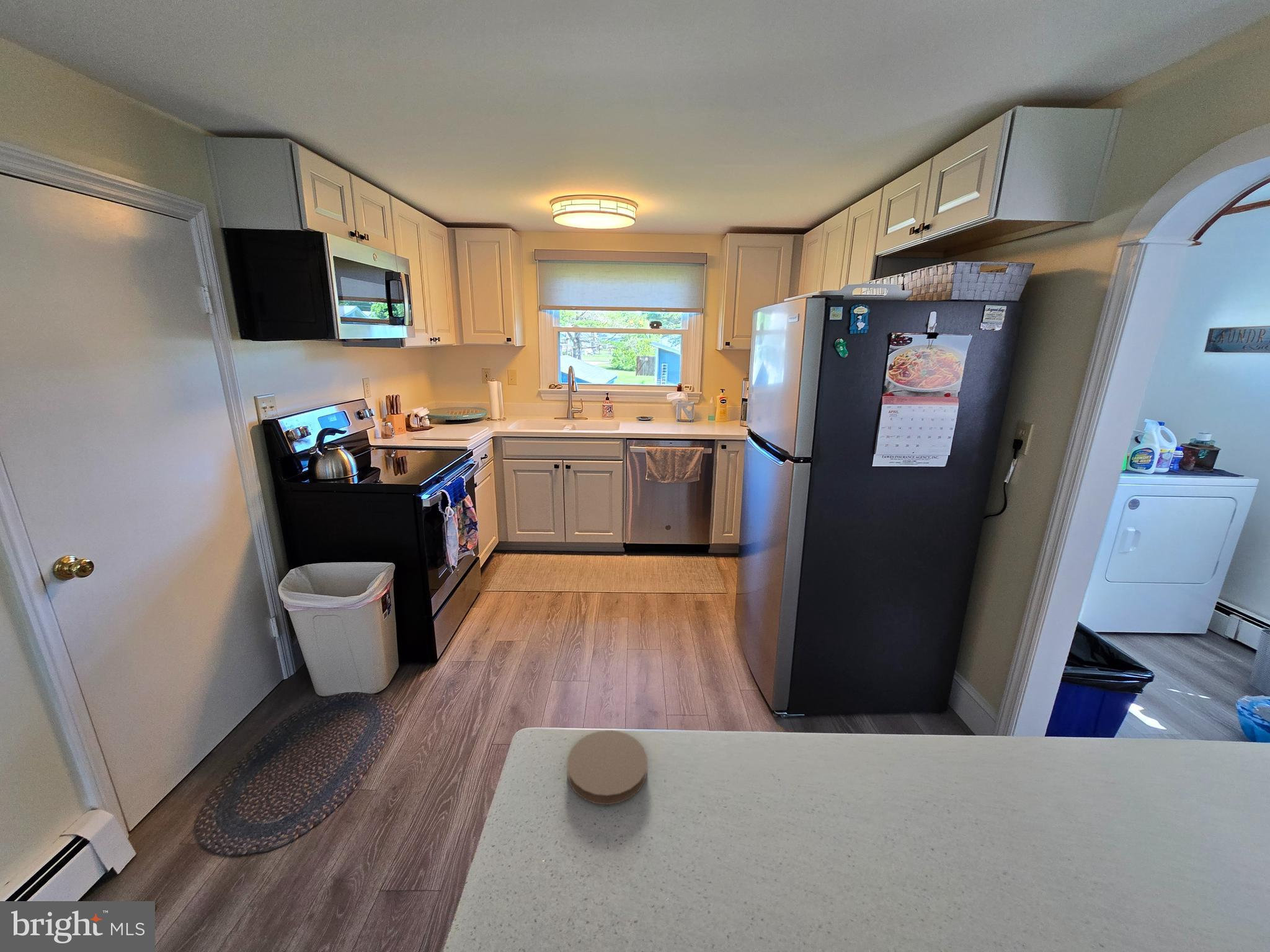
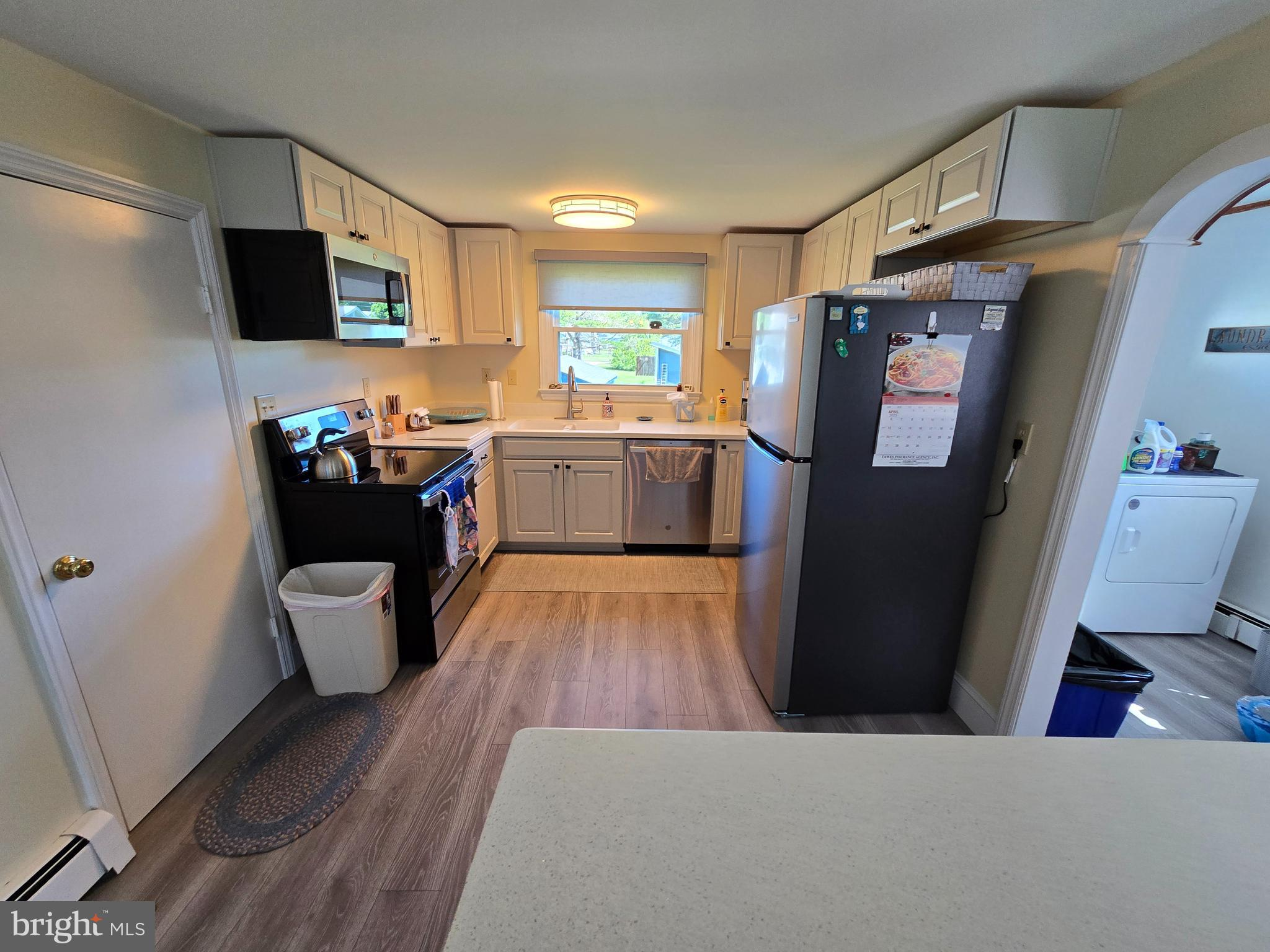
- coaster (607, 764)
